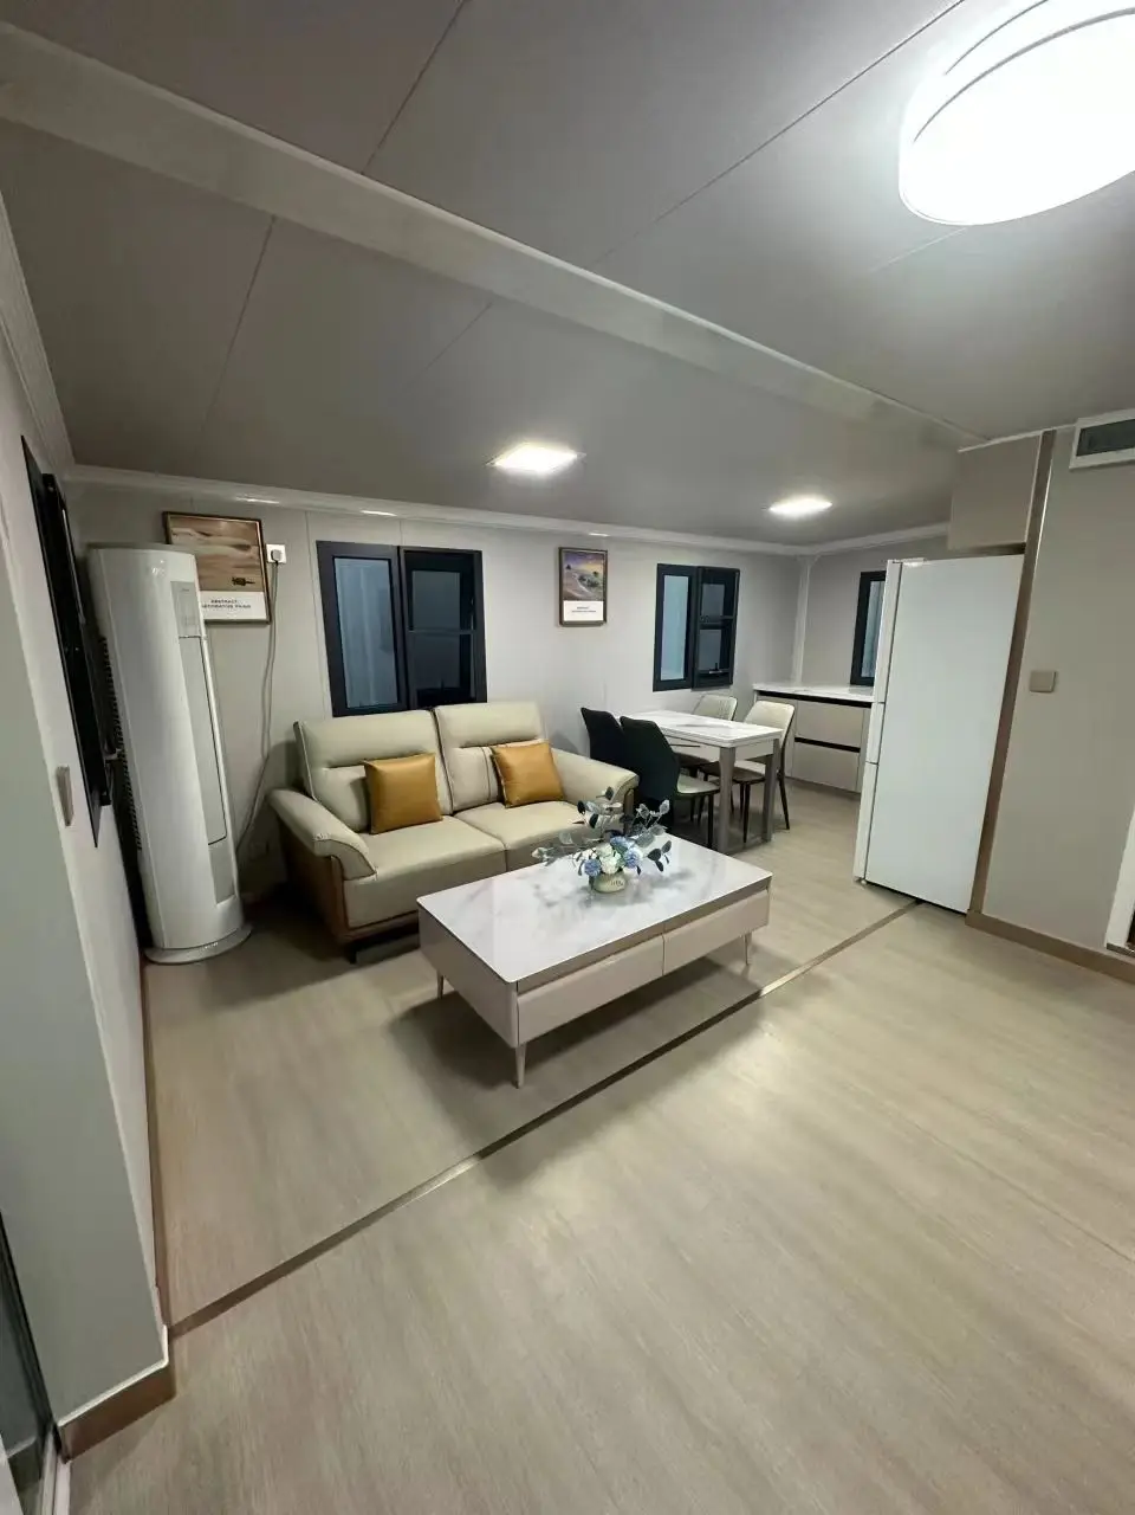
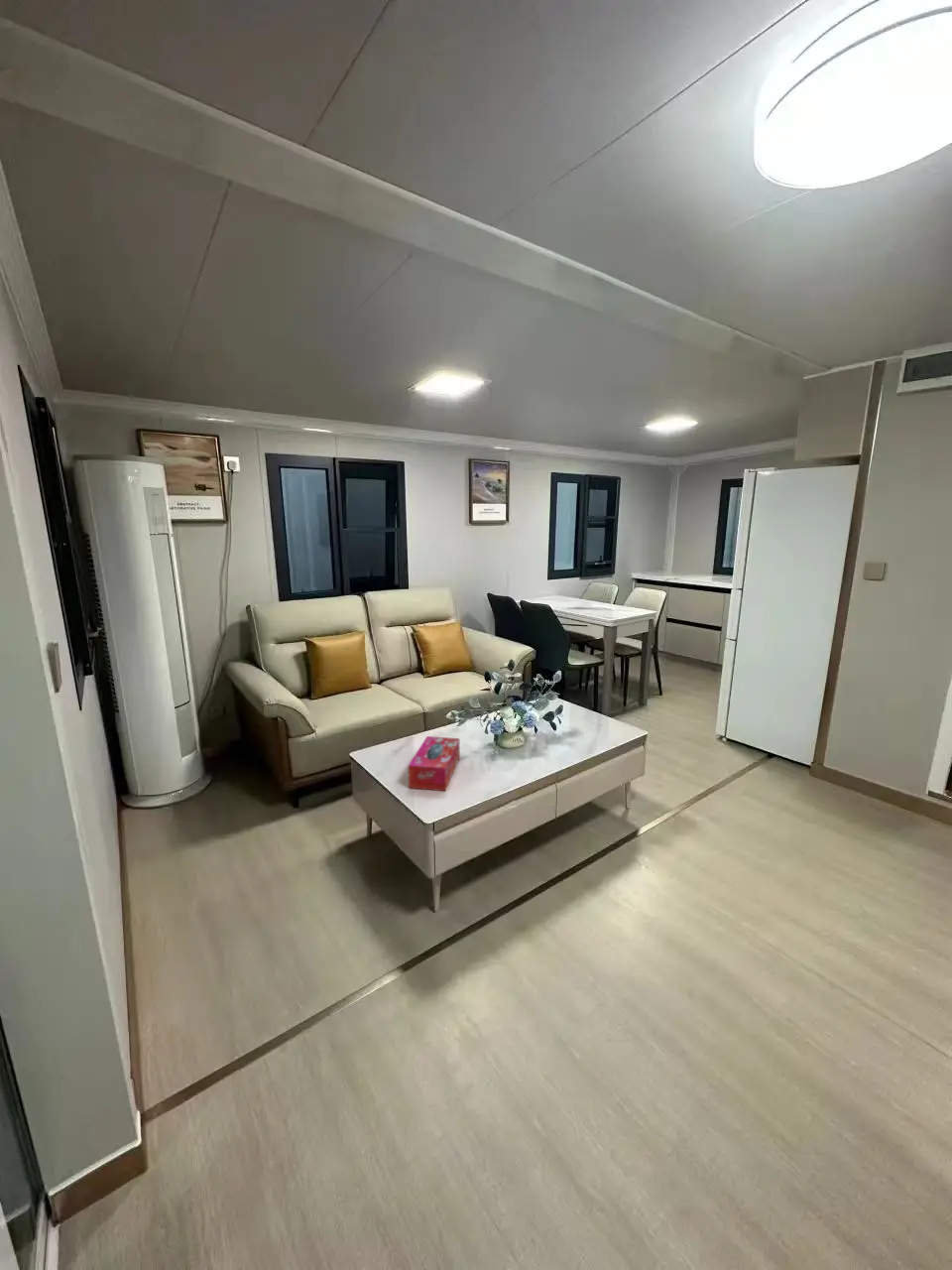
+ tissue box (435, 761)
